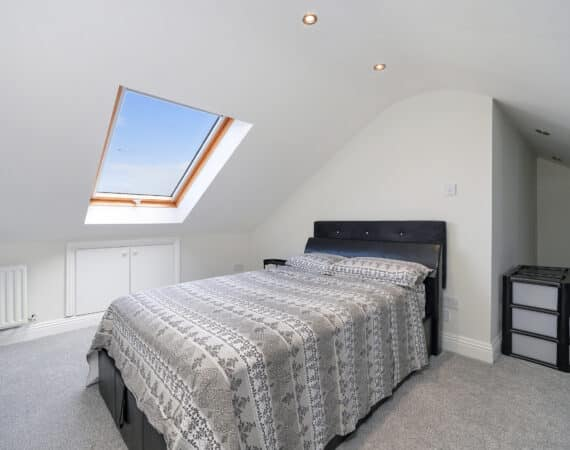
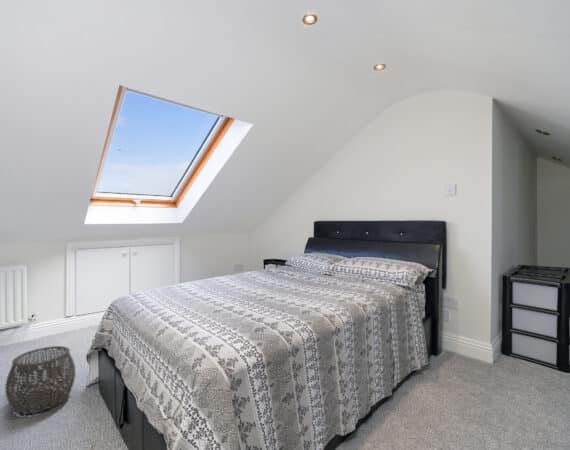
+ woven basket (42, 378)
